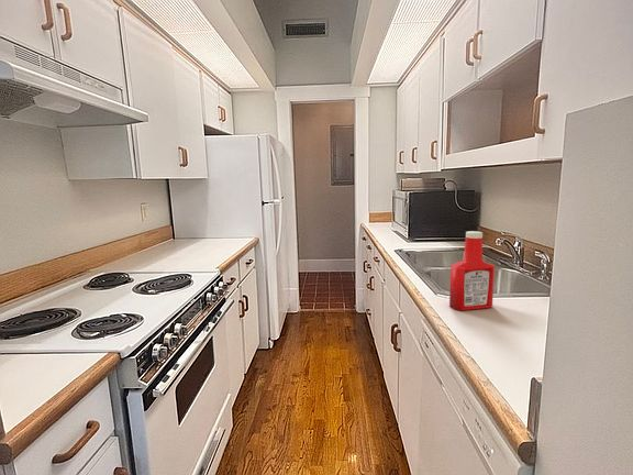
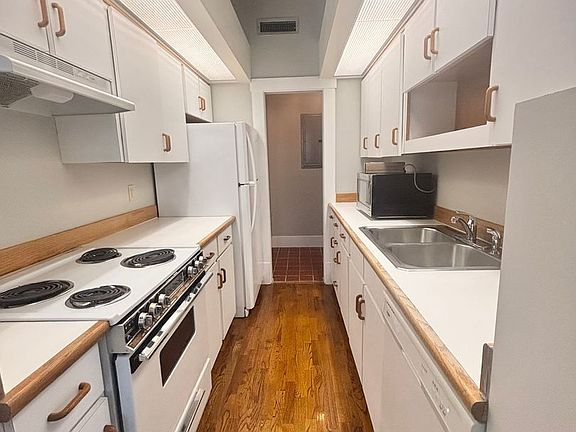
- soap bottle (473, 269)
